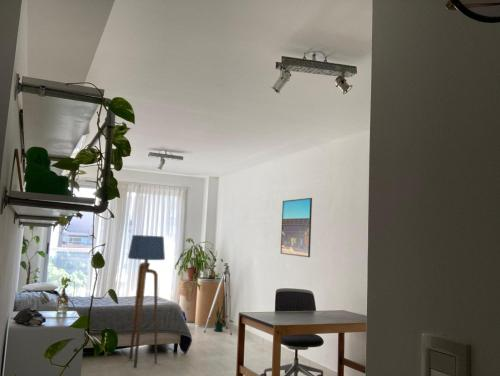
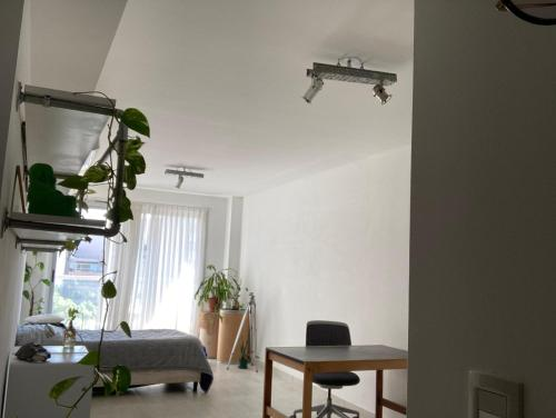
- floor lamp (143, 298)
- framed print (295, 227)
